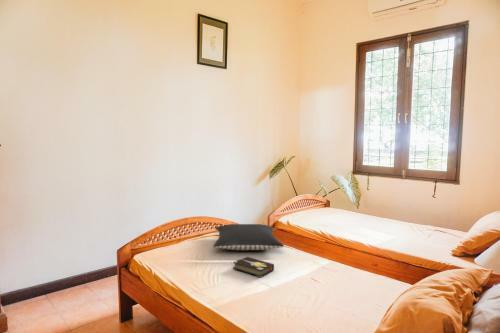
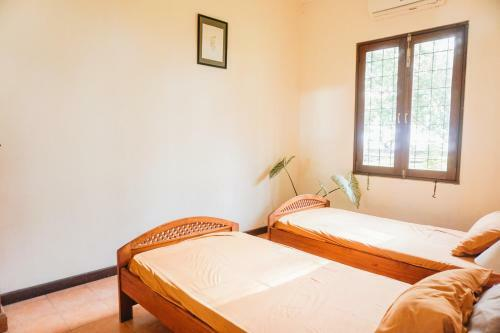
- hardback book (253, 265)
- pillow (246, 236)
